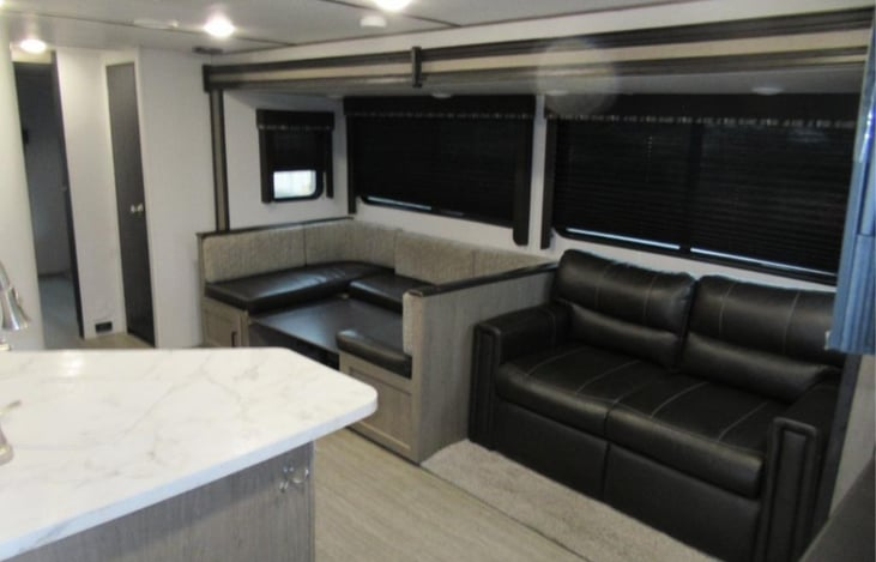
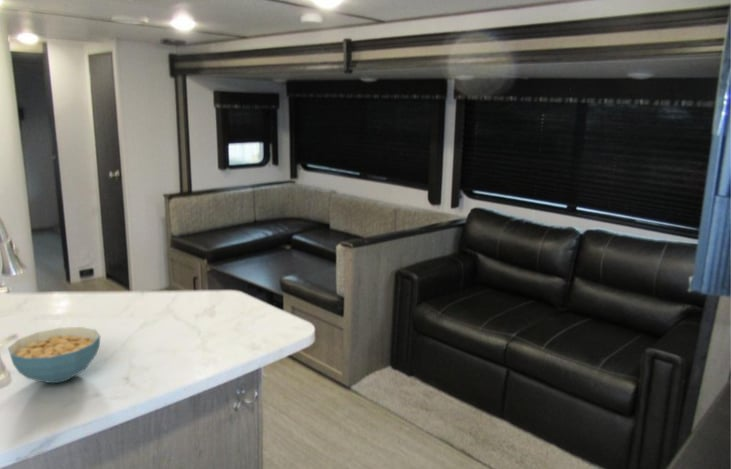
+ cereal bowl (57, 359)
